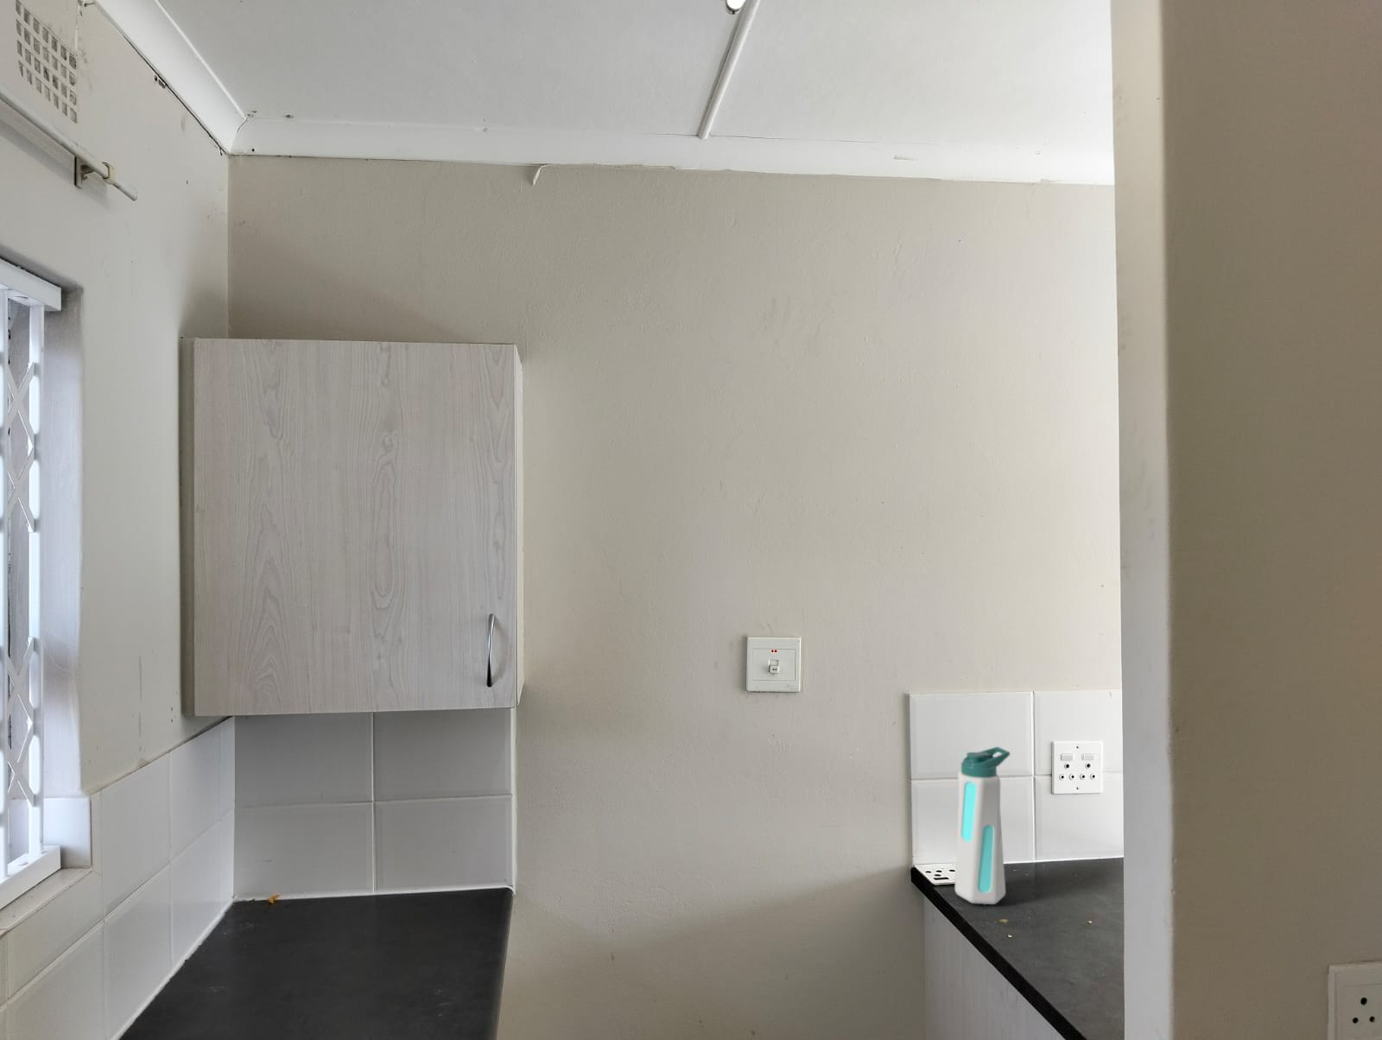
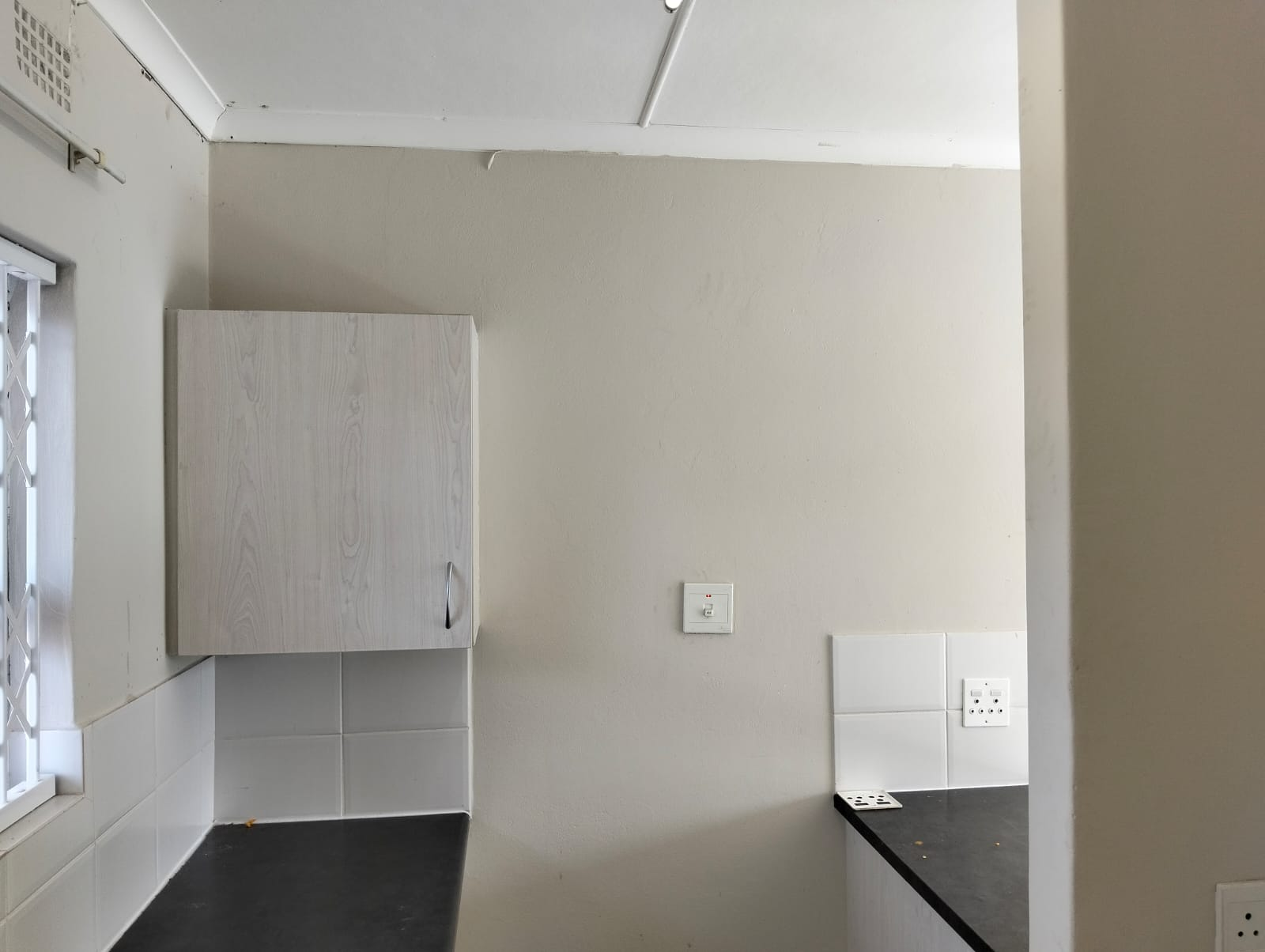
- water bottle (982, 824)
